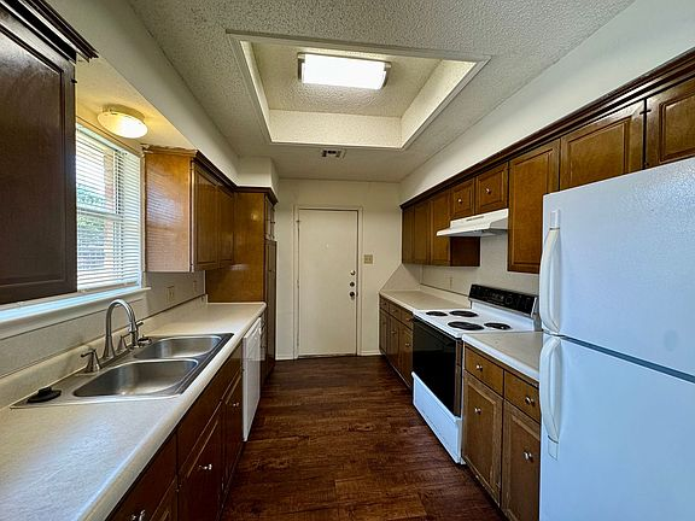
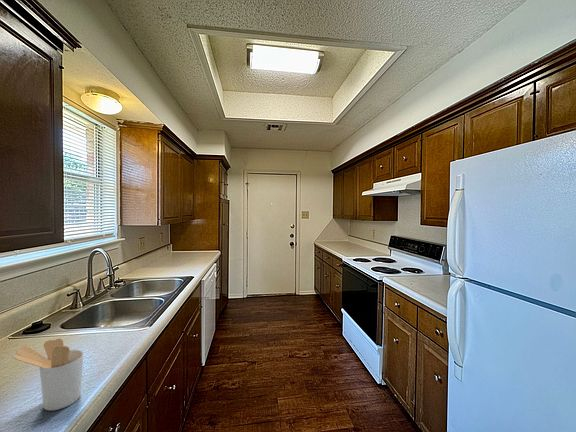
+ utensil holder (50, 372)
